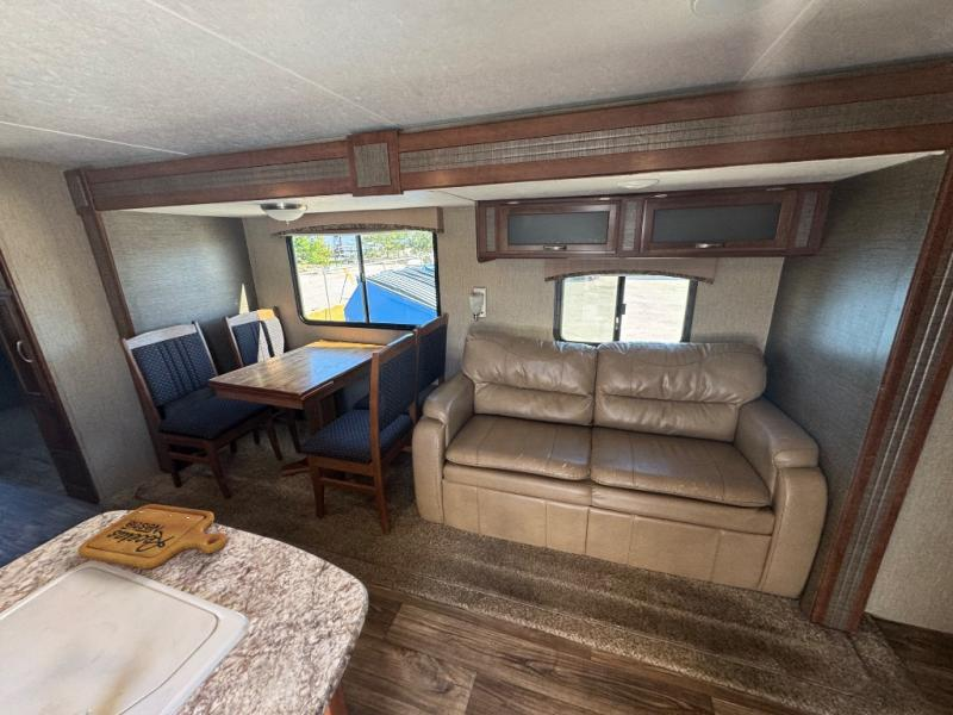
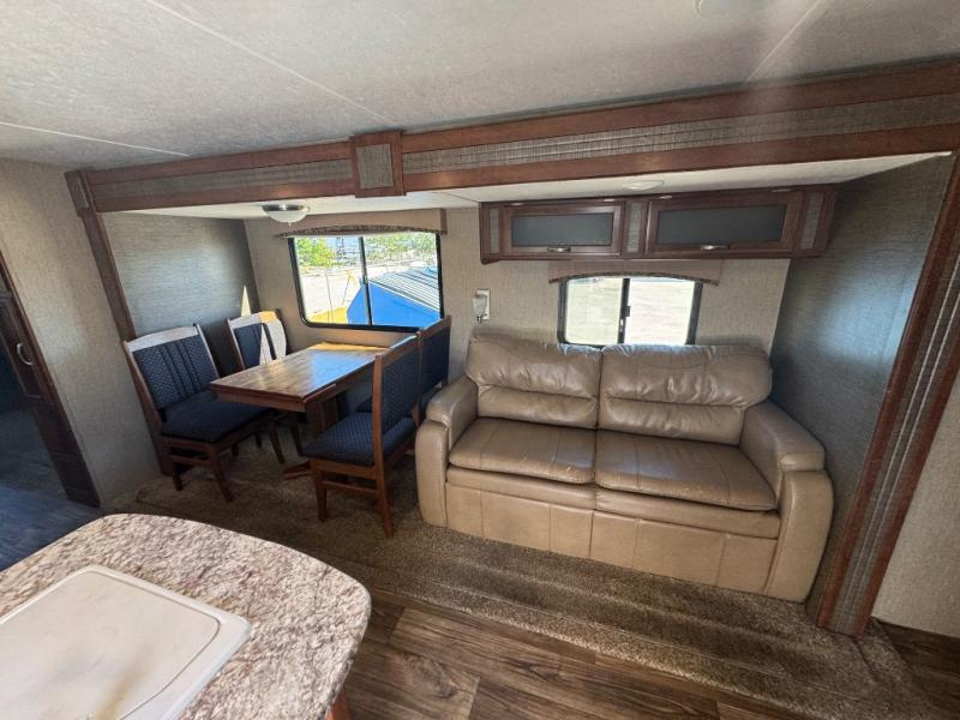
- cutting board (164, 535)
